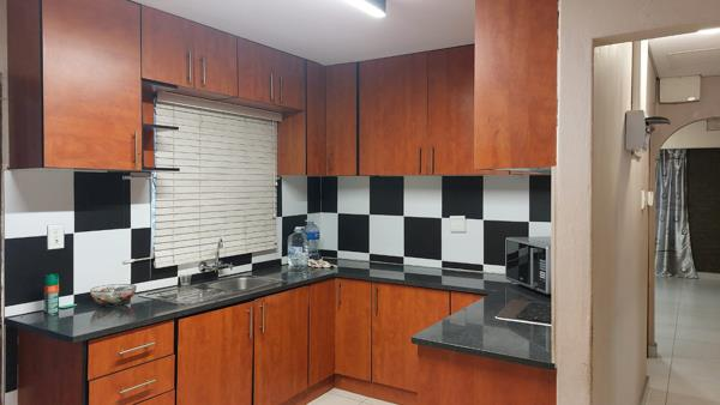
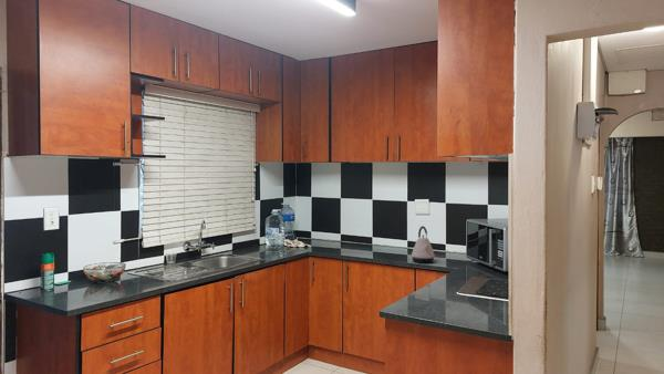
+ kettle (423, 243)
